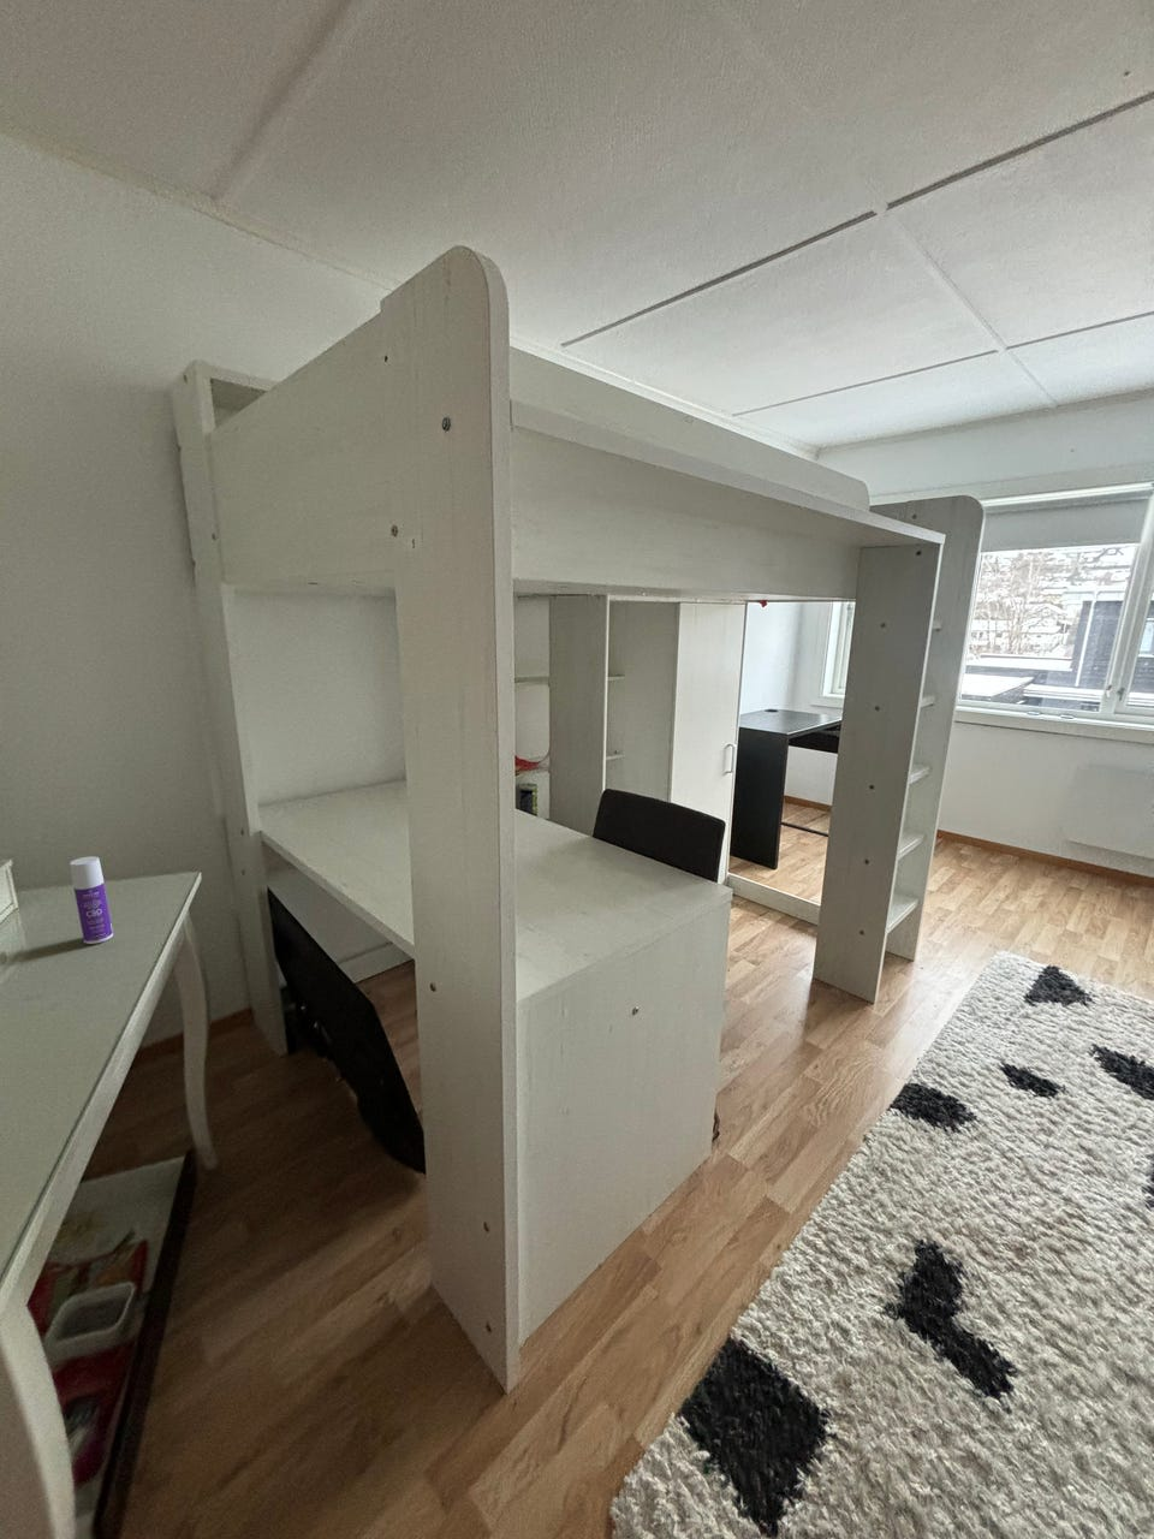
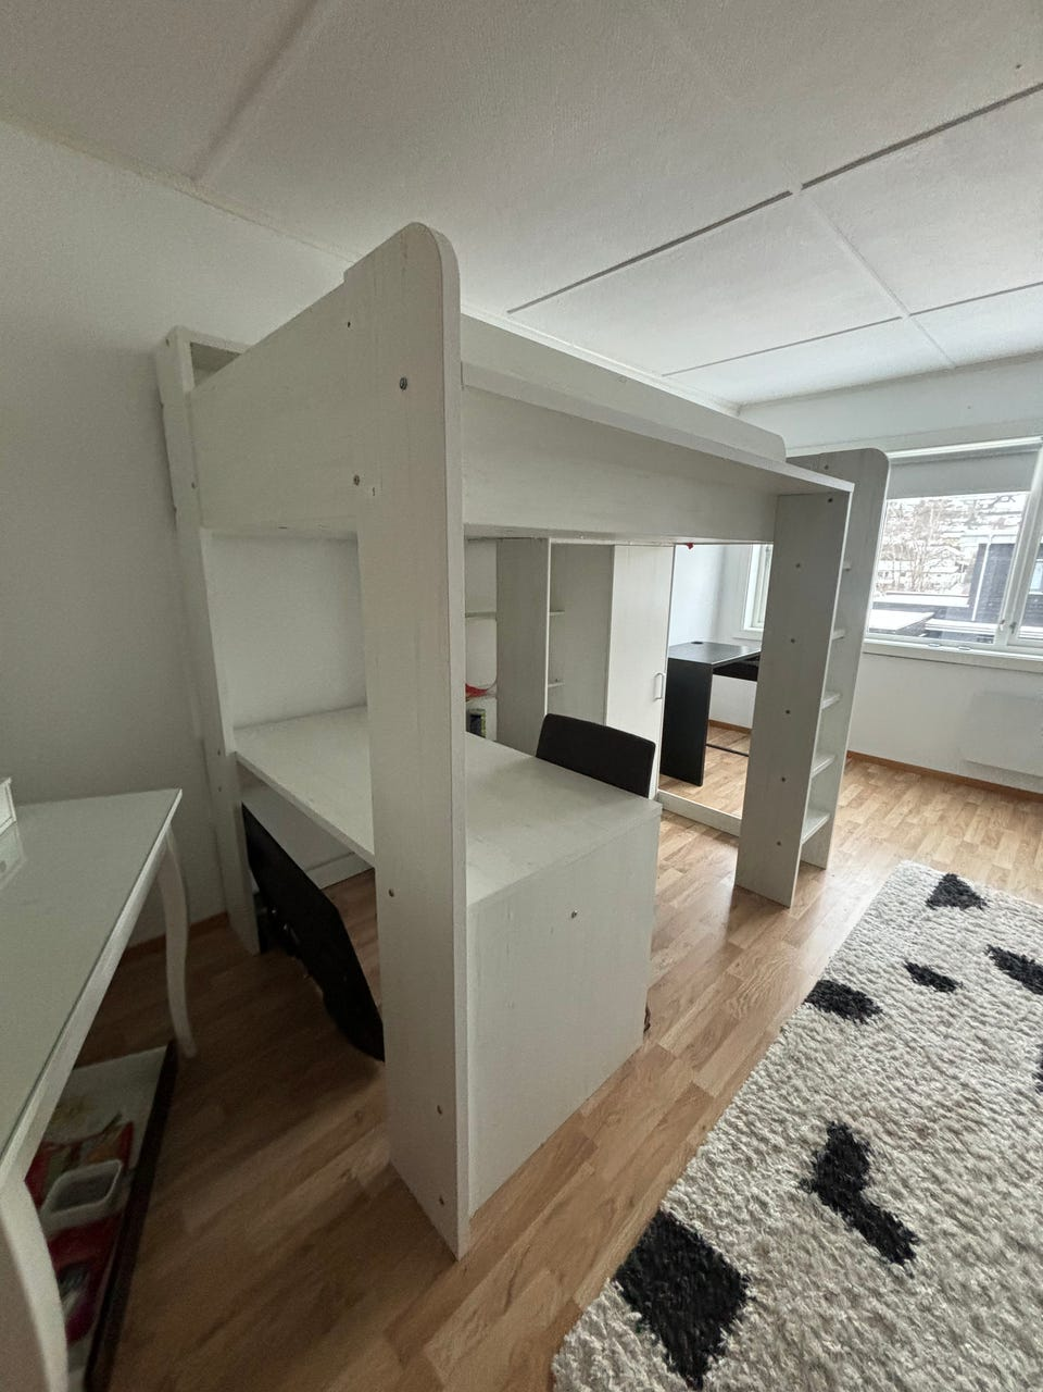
- bottle (91, 899)
